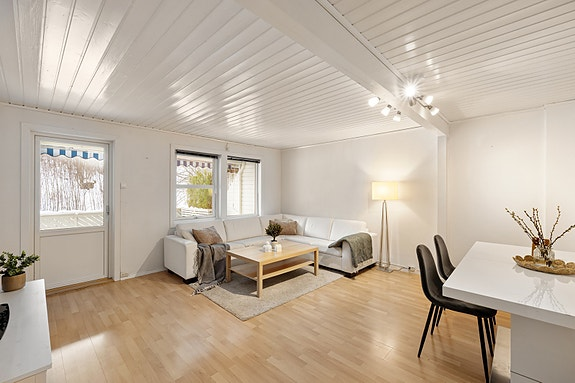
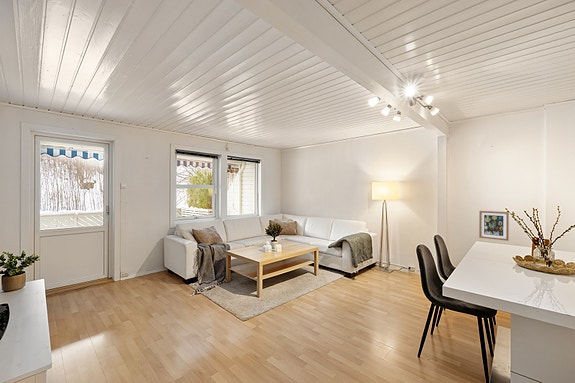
+ wall art (493, 225)
